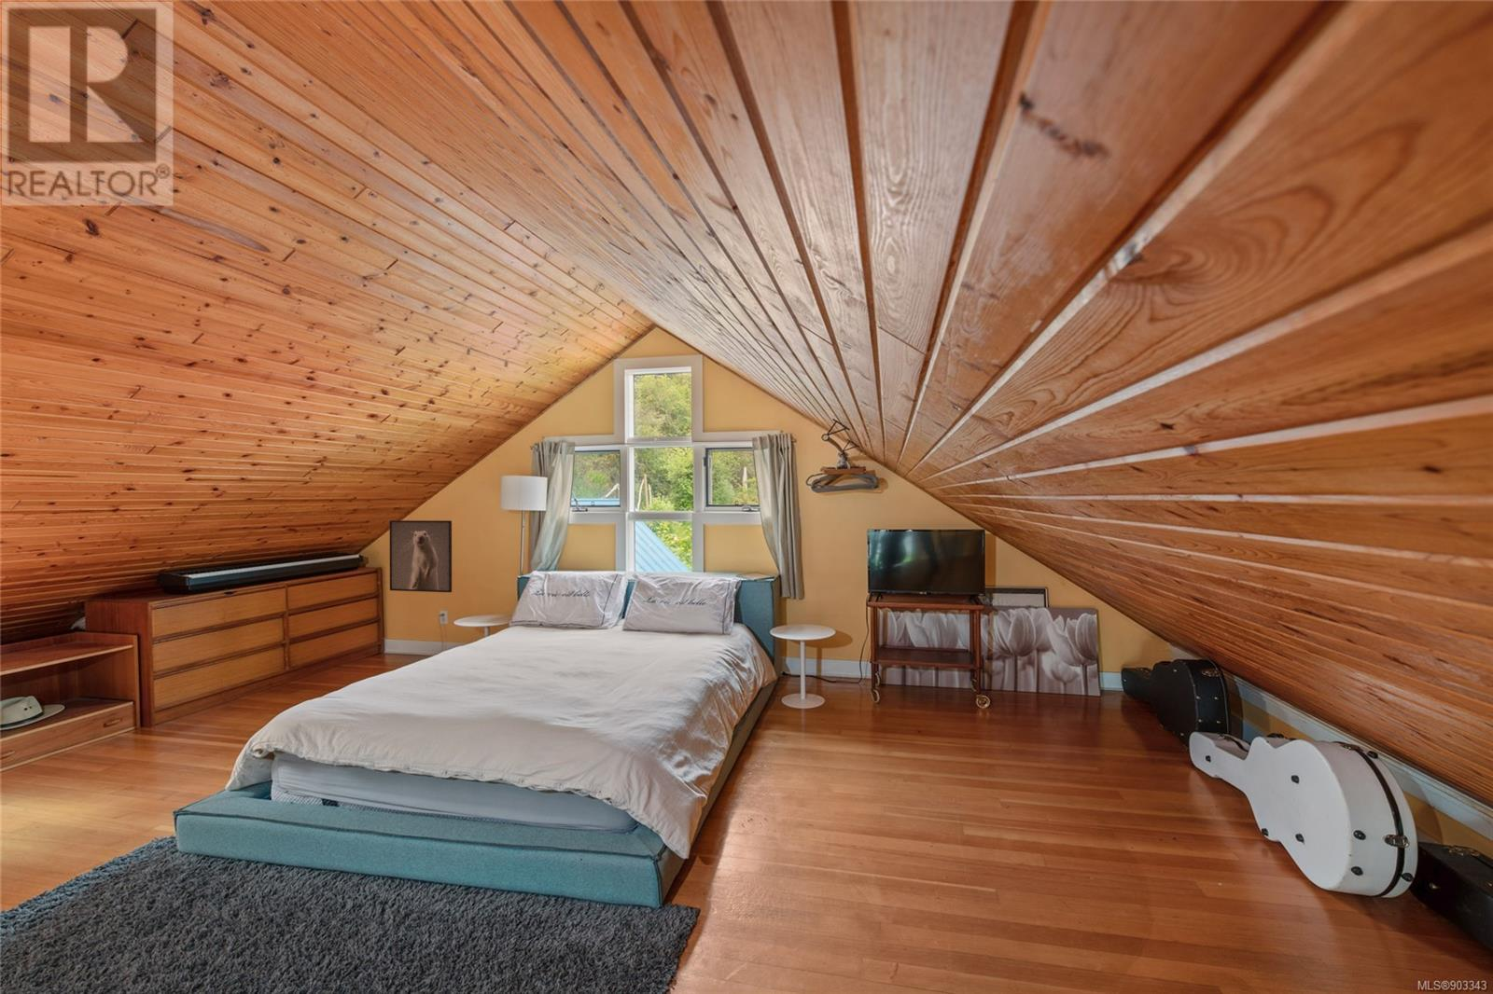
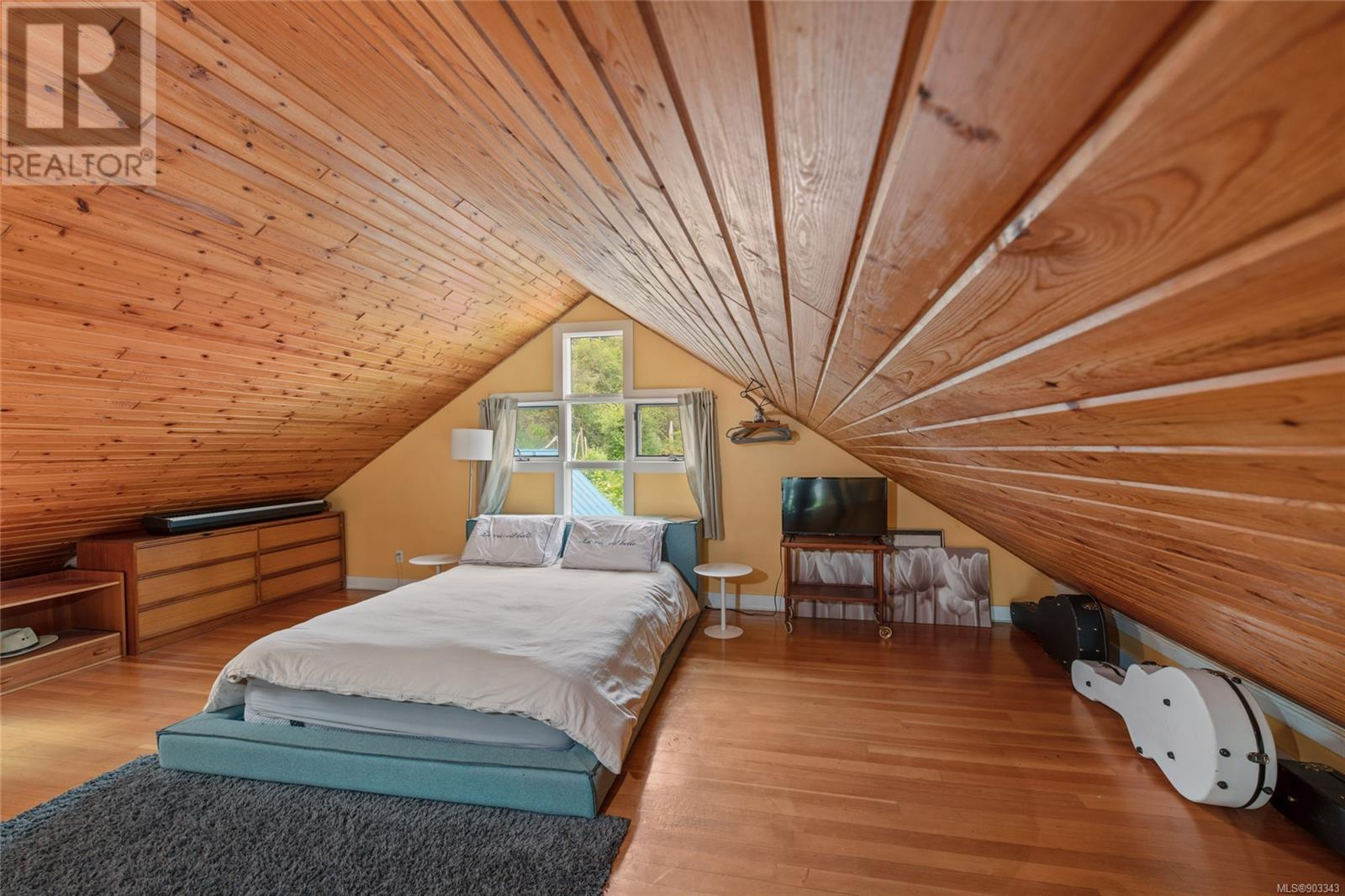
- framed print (420, 556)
